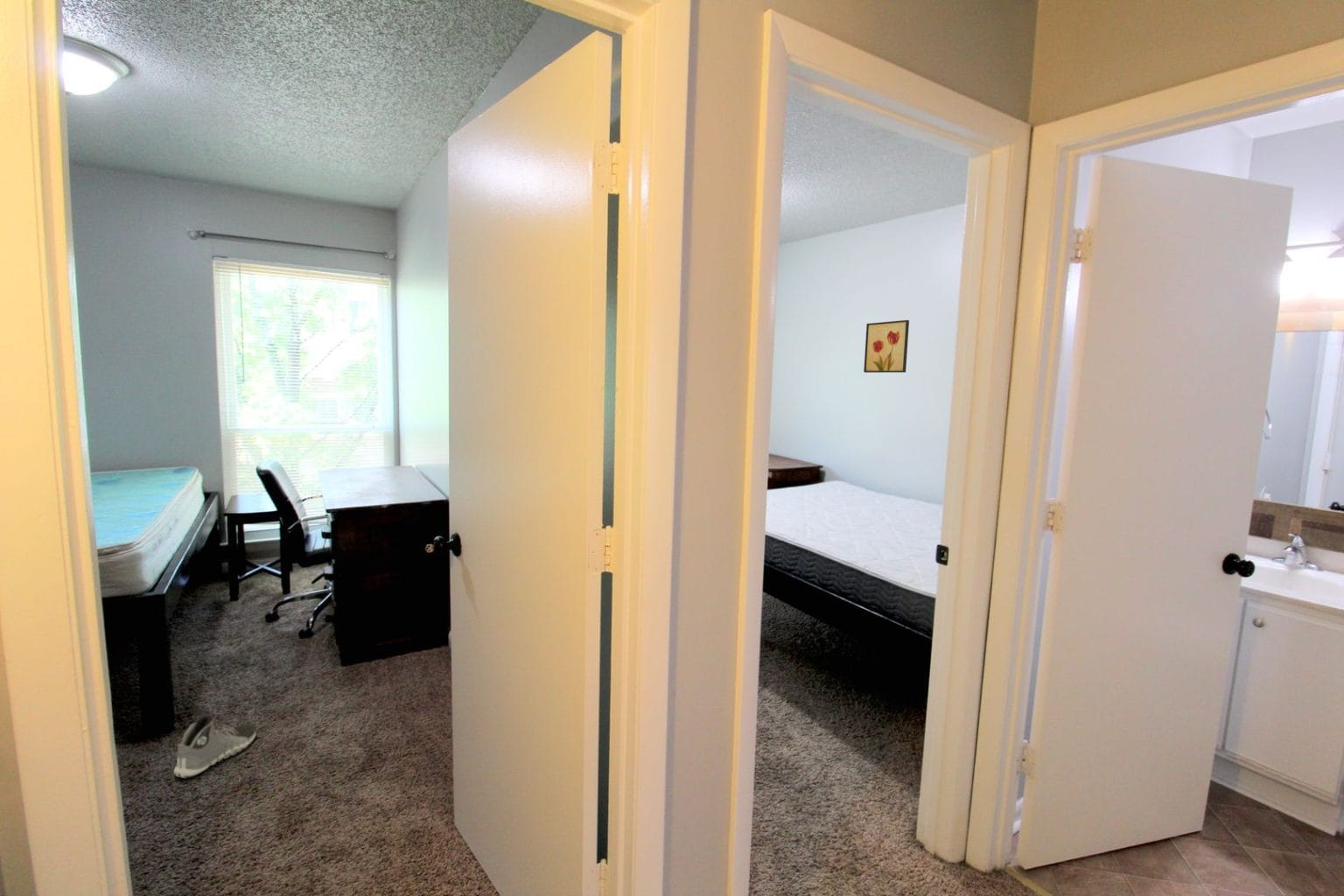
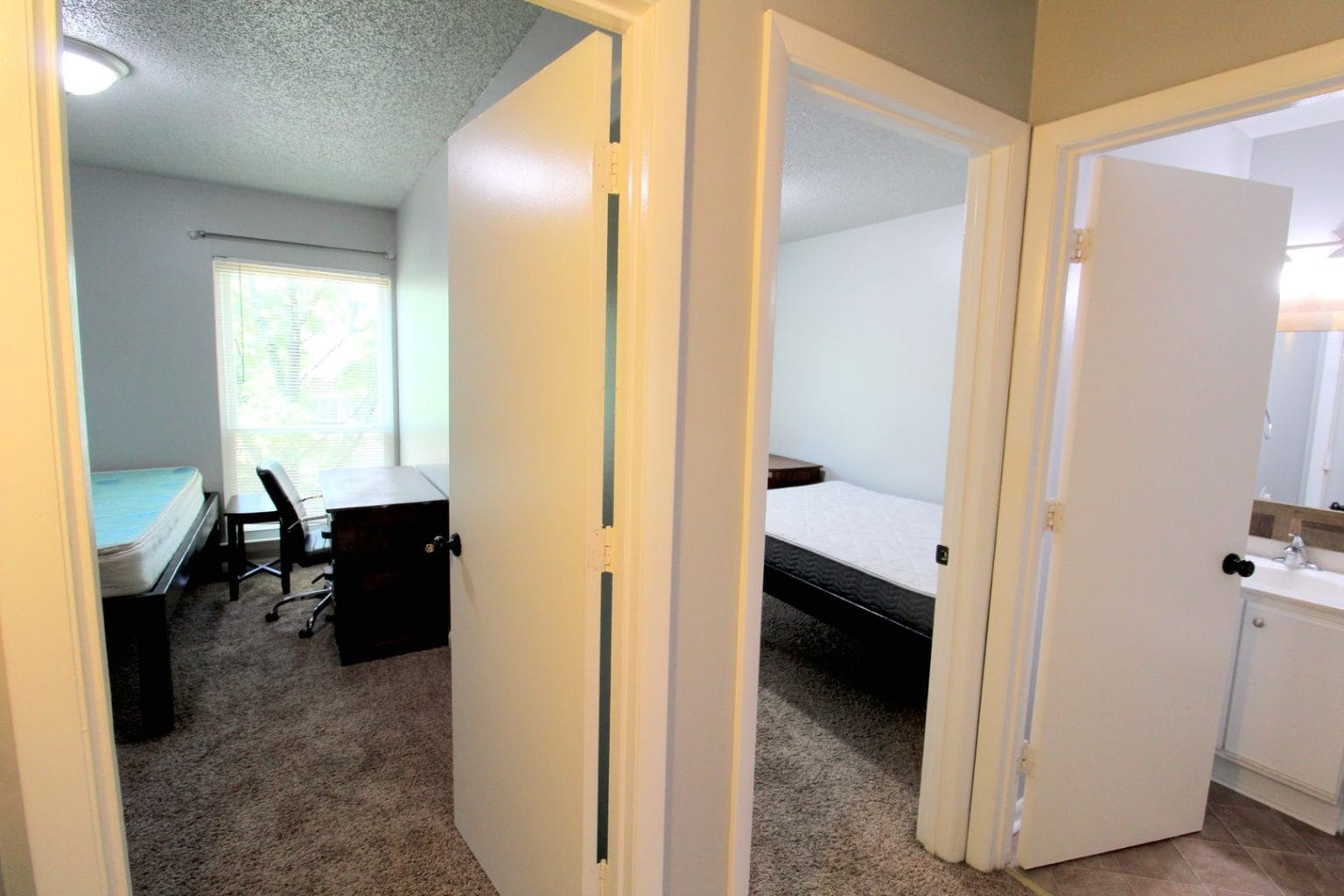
- sneaker (219, 733)
- wall art (886, 346)
